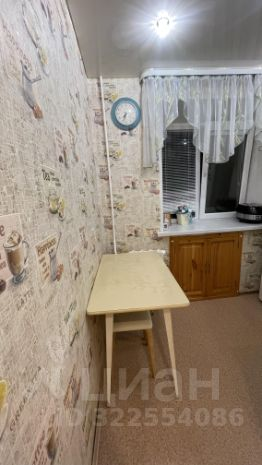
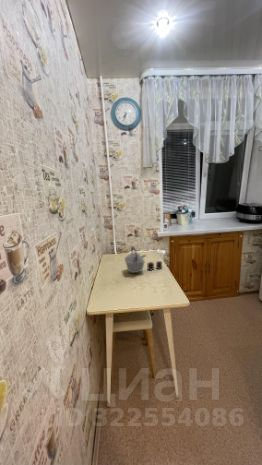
+ kettle (143, 259)
